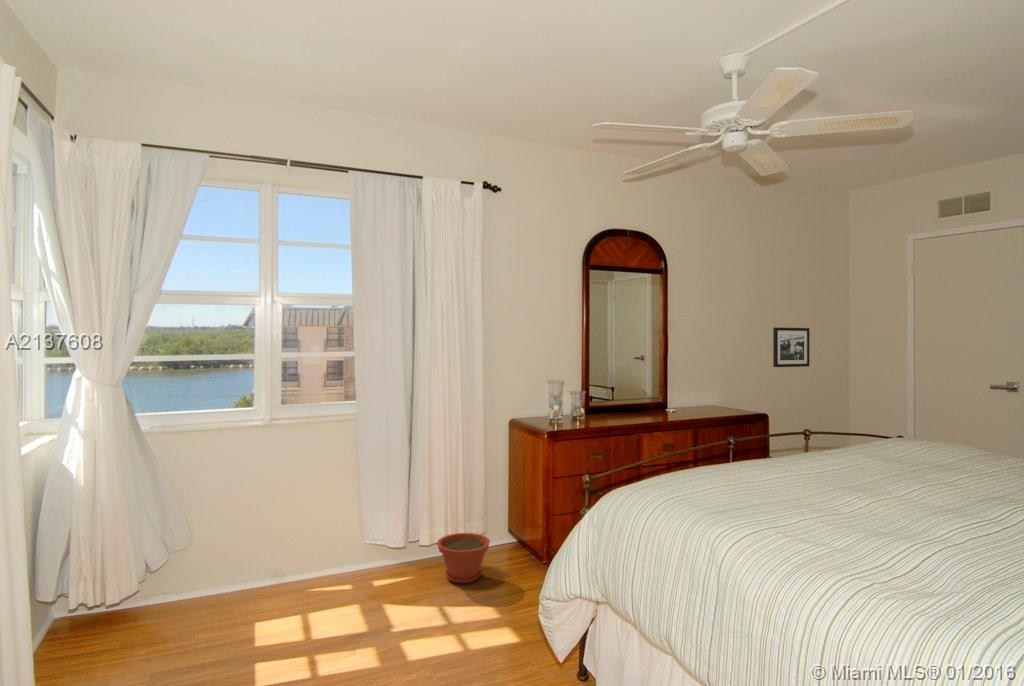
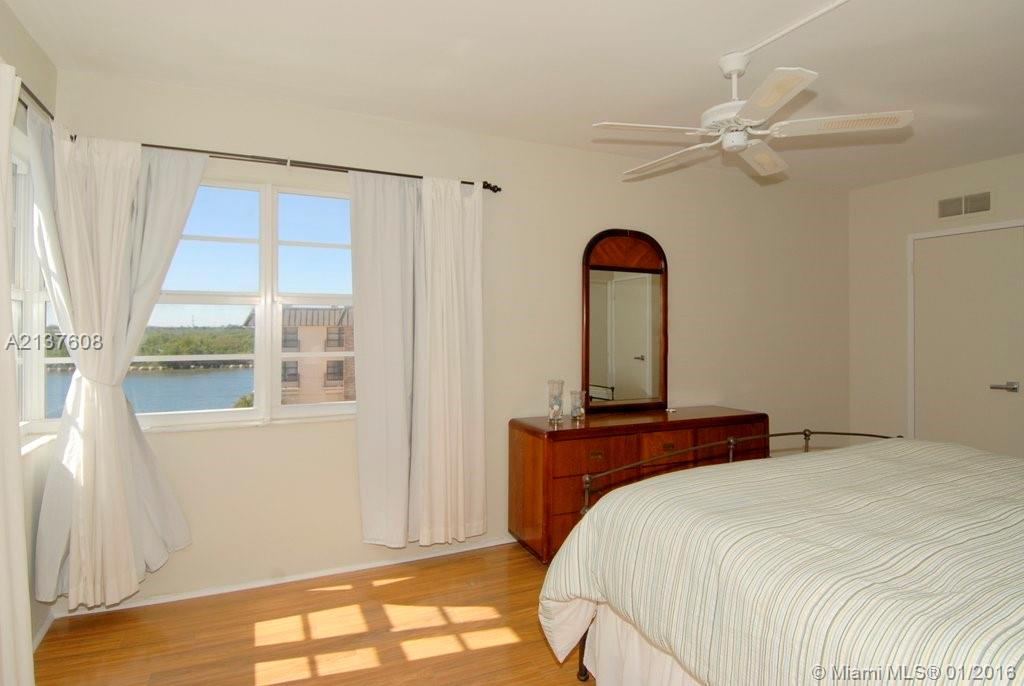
- plant pot (463, 559)
- picture frame (791, 347)
